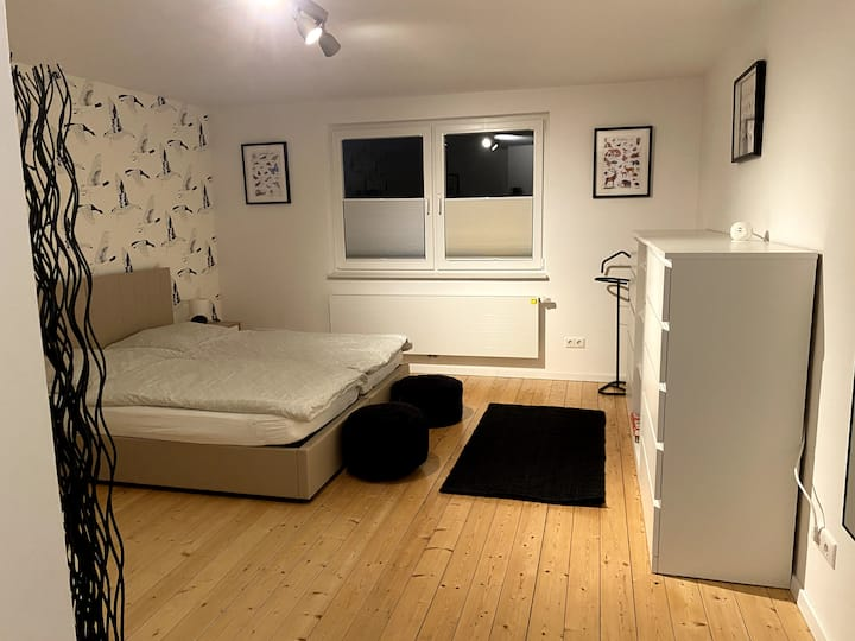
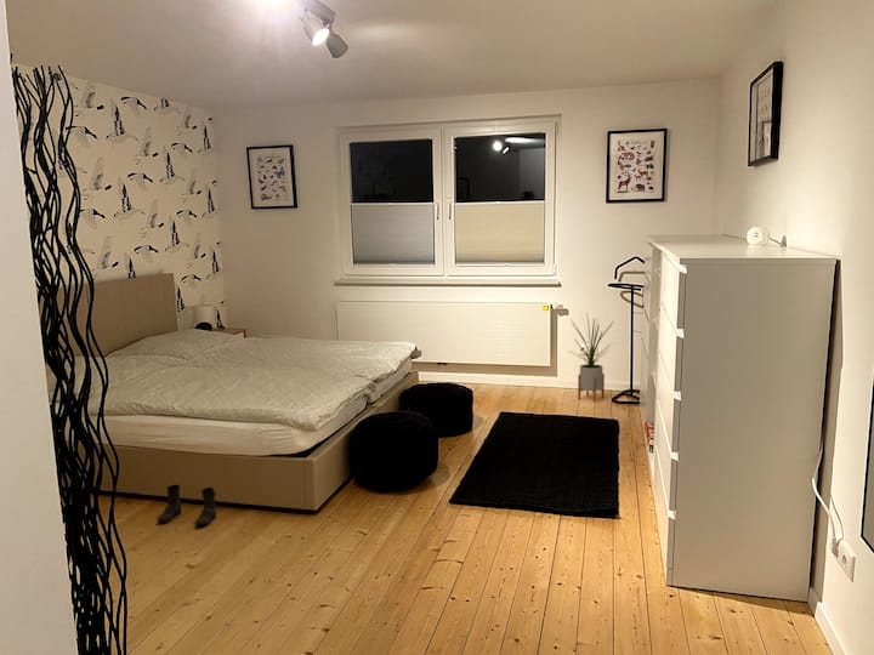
+ boots (180, 505)
+ house plant (590, 355)
